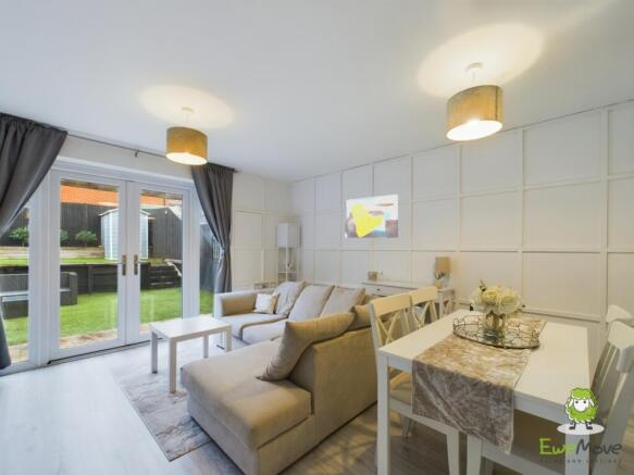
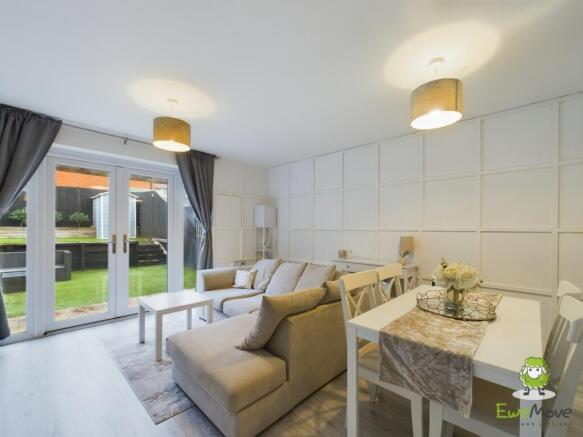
- wall art (369, 217)
